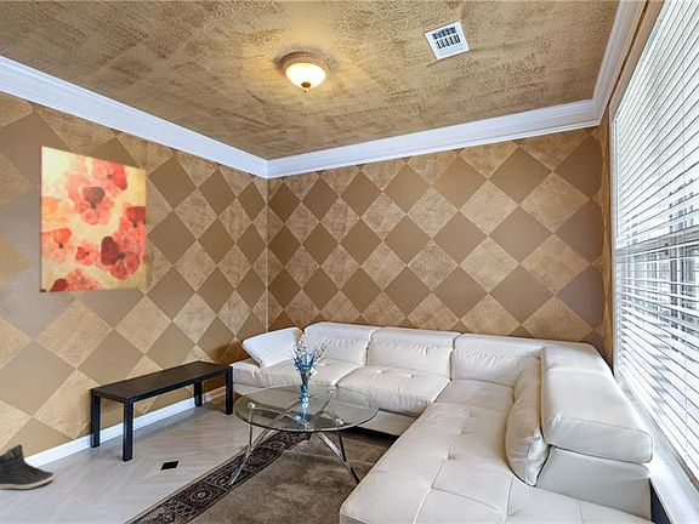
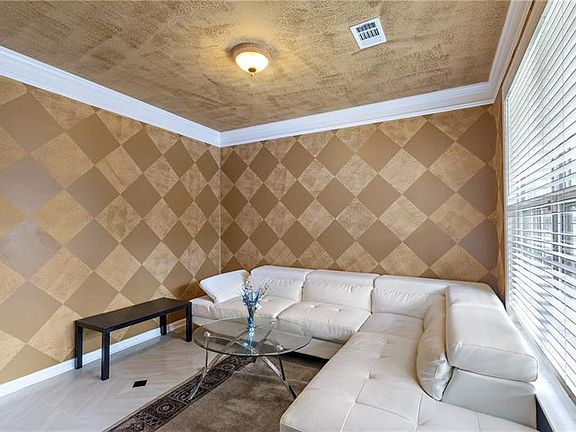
- sneaker (24, 465)
- wall art (98, 224)
